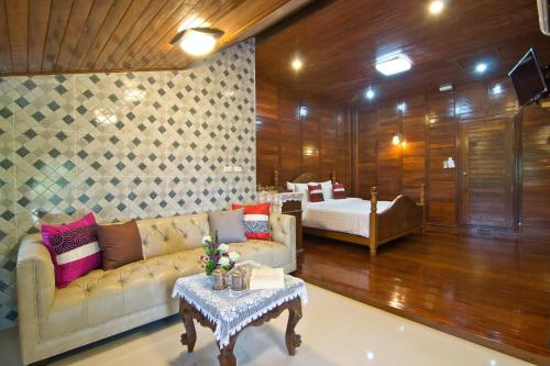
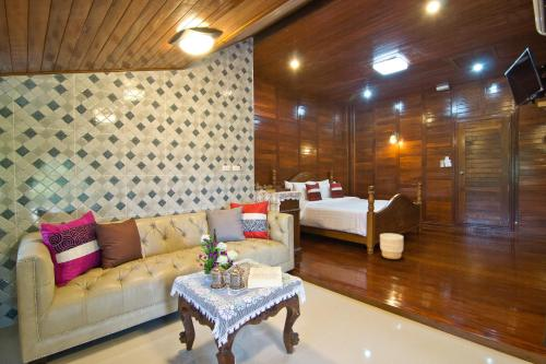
+ planter (391, 246)
